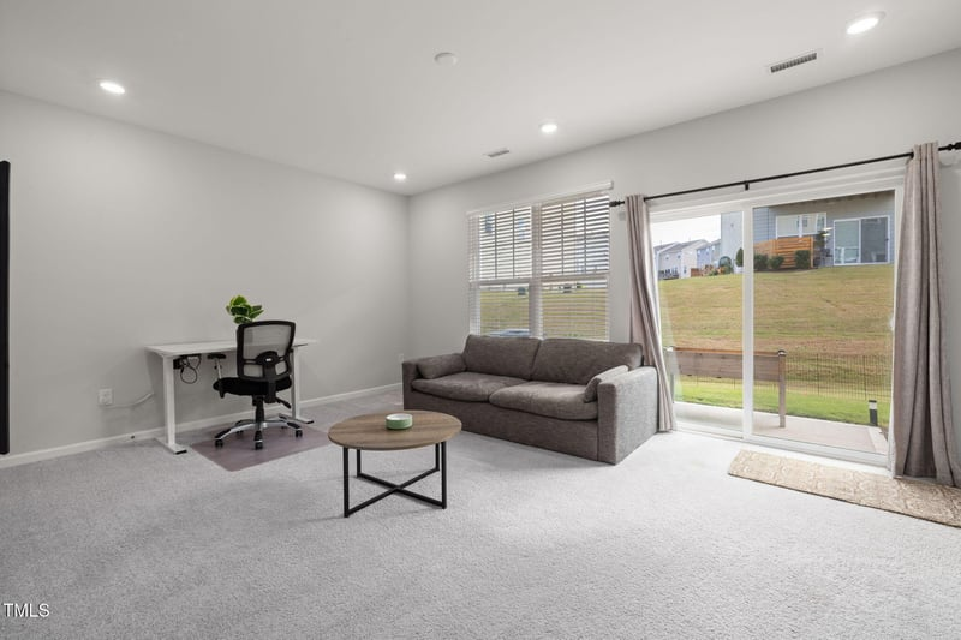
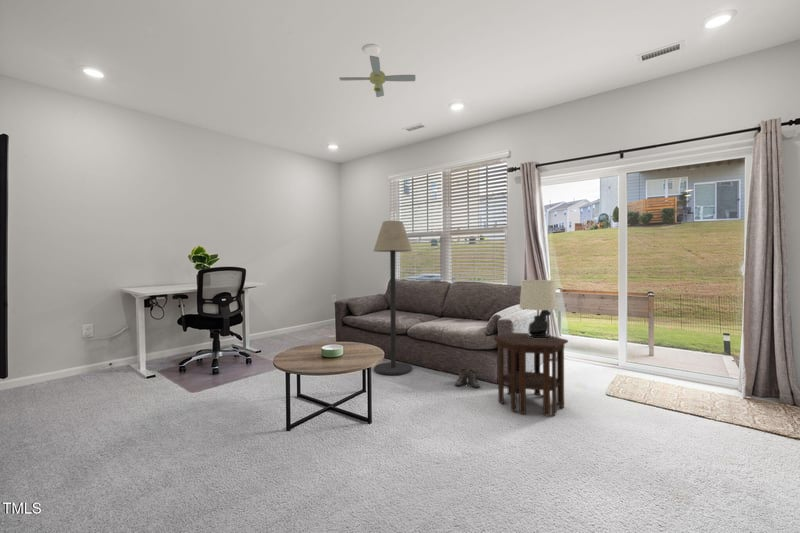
+ boots (466, 377)
+ table lamp (538, 308)
+ side table (530, 372)
+ floor lamp (393, 295)
+ ceiling fan (377, 81)
